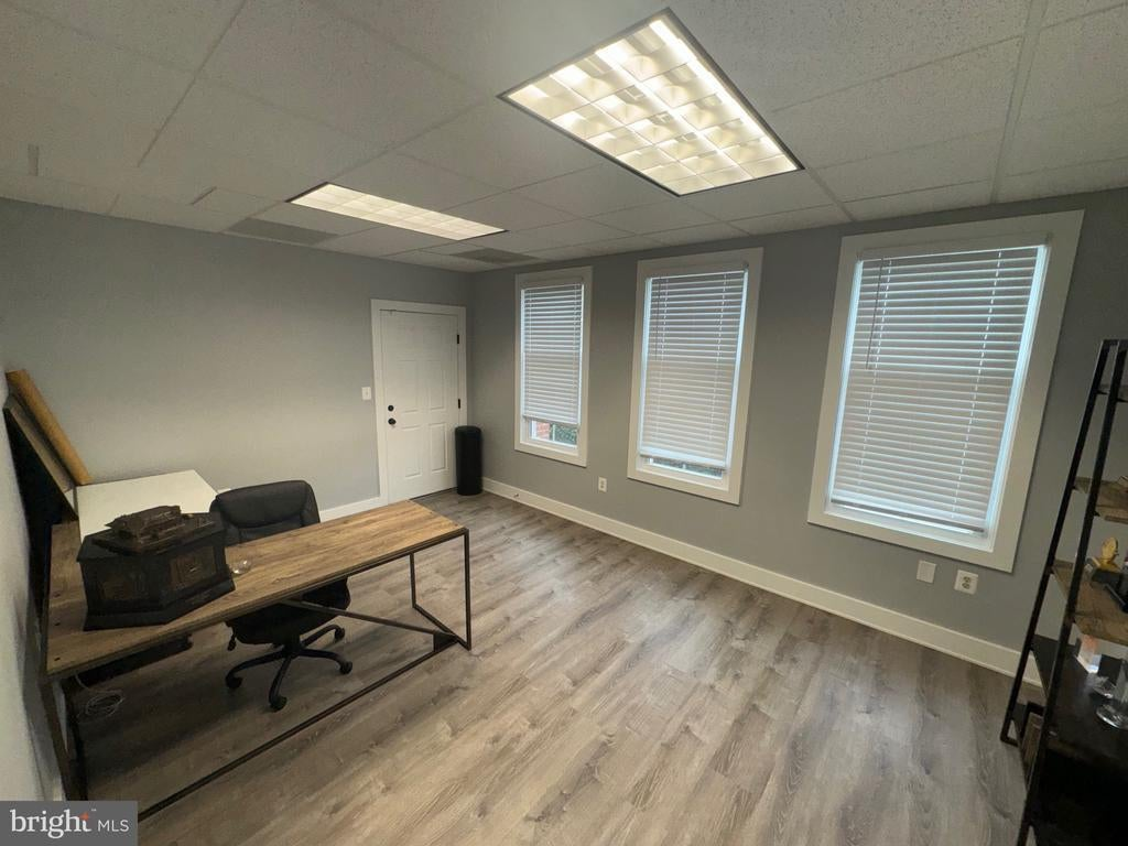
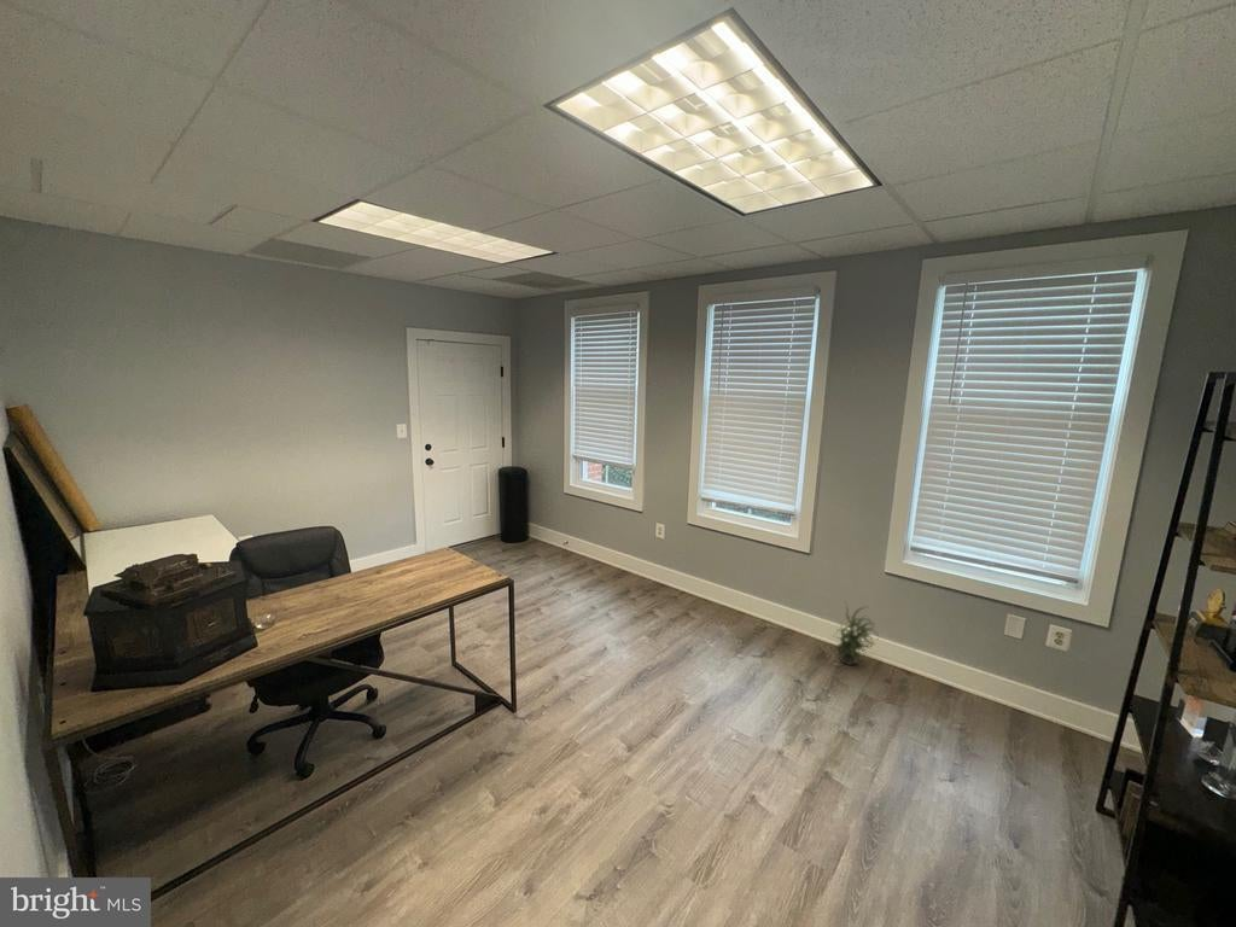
+ potted plant (855, 635)
